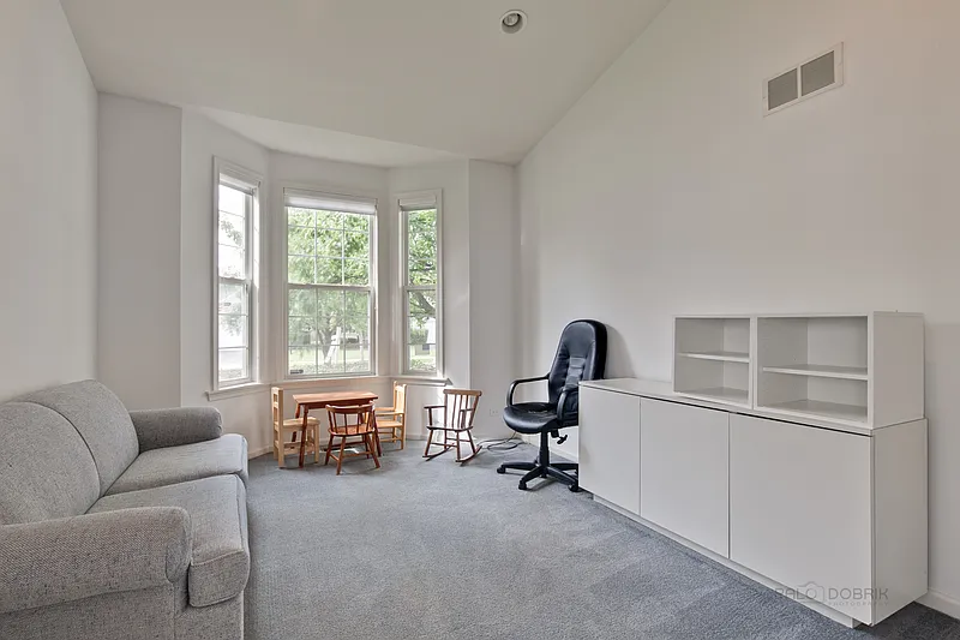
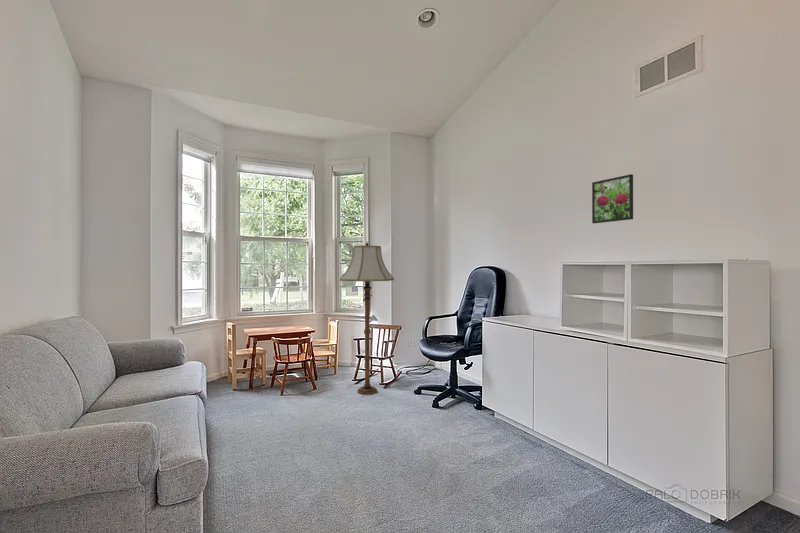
+ floor lamp (367, 316)
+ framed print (611, 200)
